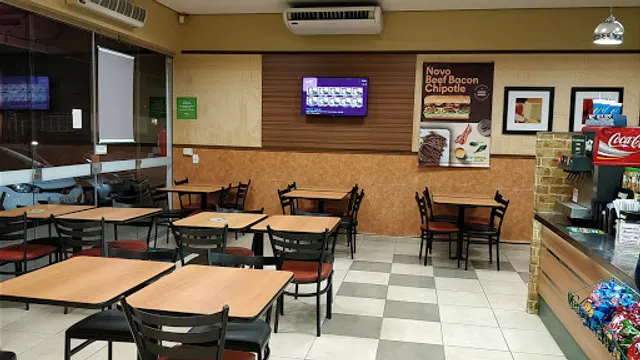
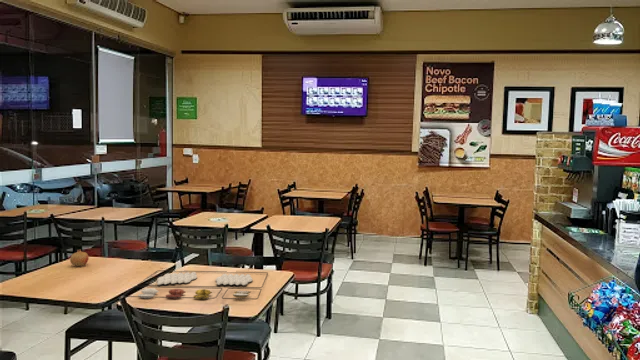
+ fruit (79, 257)
+ food tray (202, 286)
